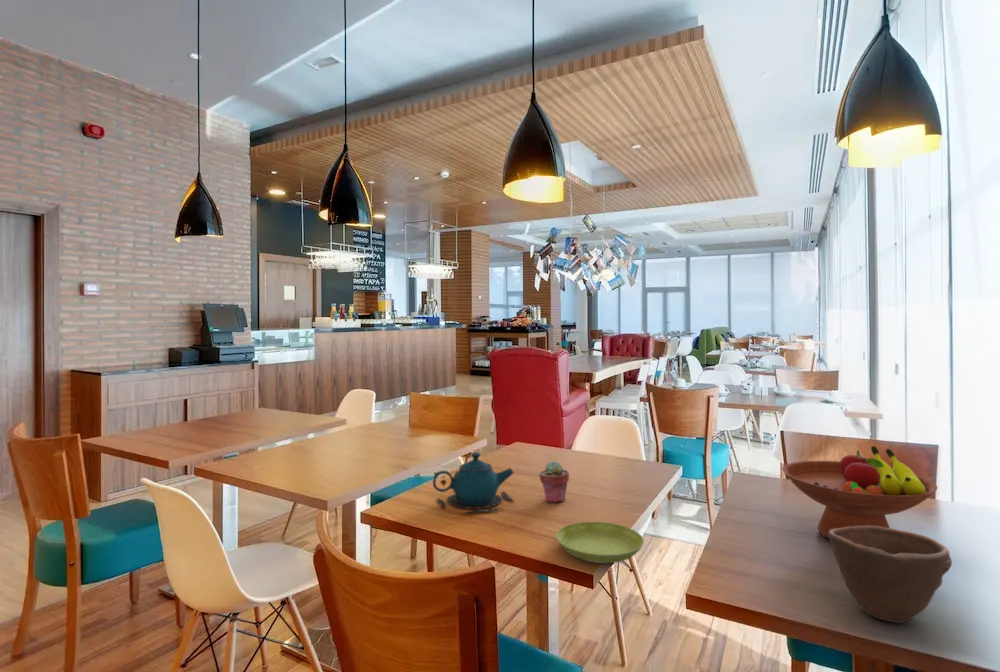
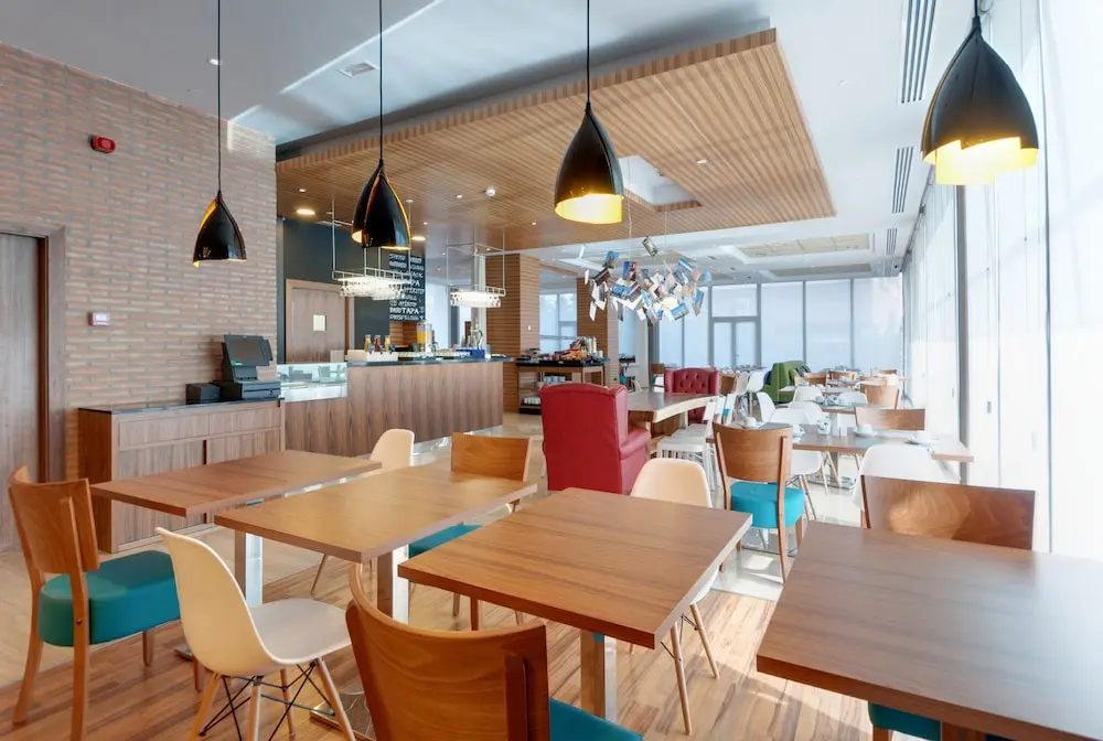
- bowl (886, 575)
- teapot (473, 476)
- fruit bowl (854, 494)
- saucer (599, 543)
- potted succulent (554, 480)
